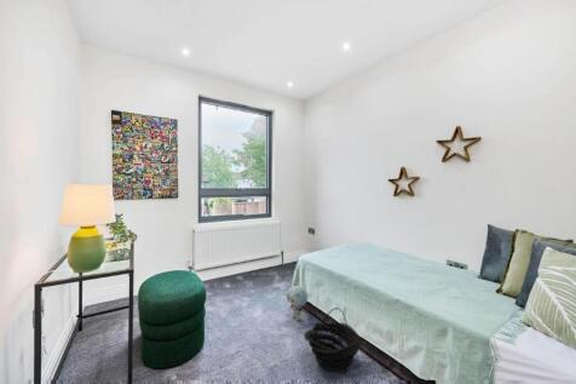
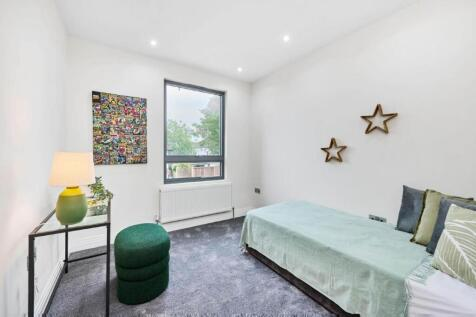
- basket (333, 334)
- plush toy (296, 302)
